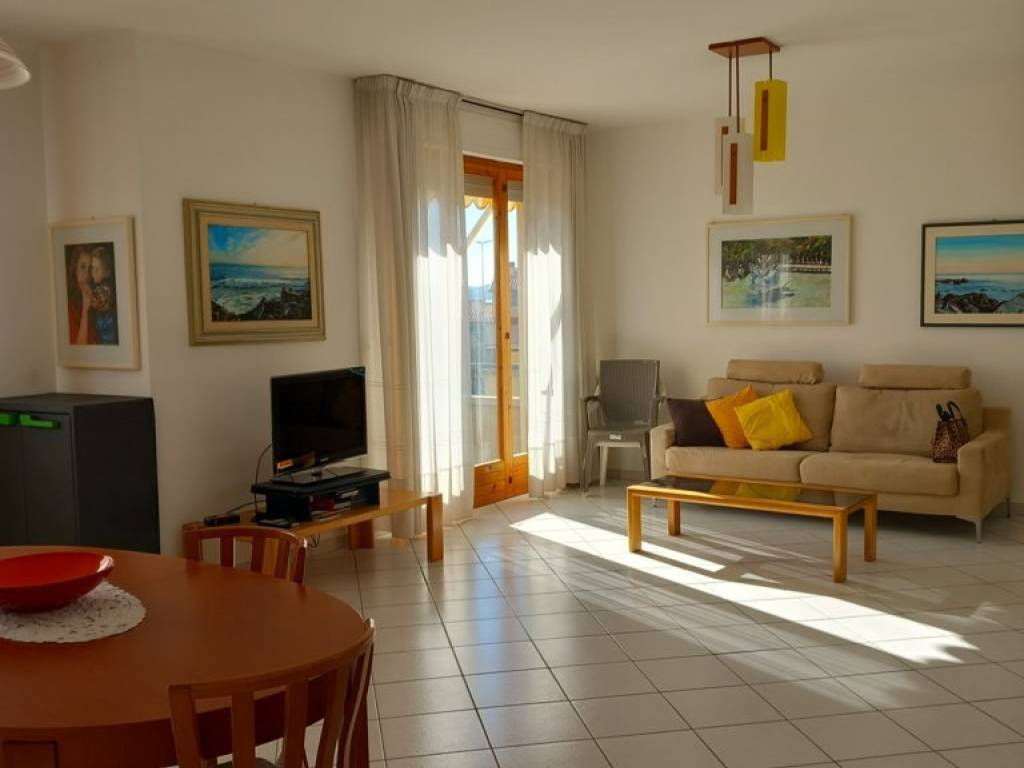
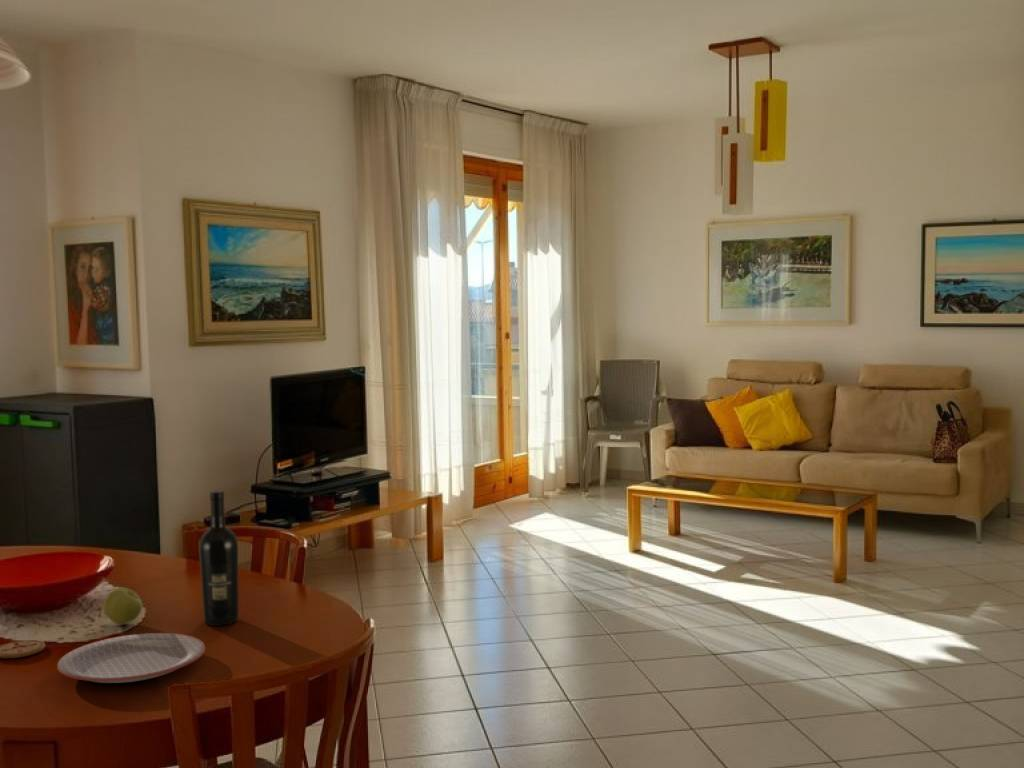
+ plate (133, 660)
+ apple (122, 605)
+ wine bottle (219, 556)
+ coaster (19, 648)
